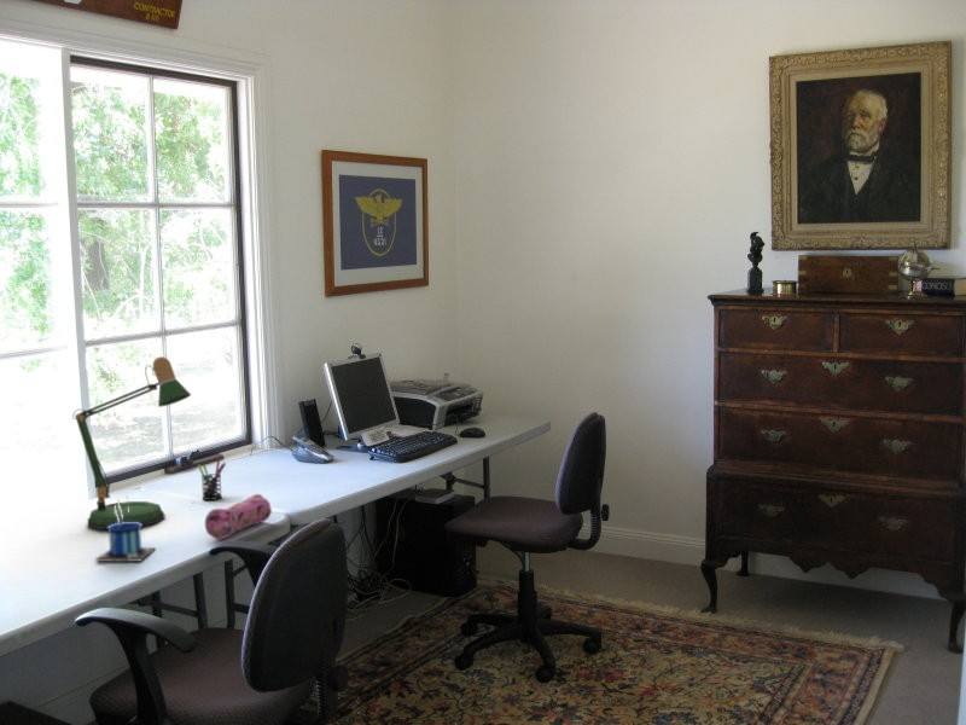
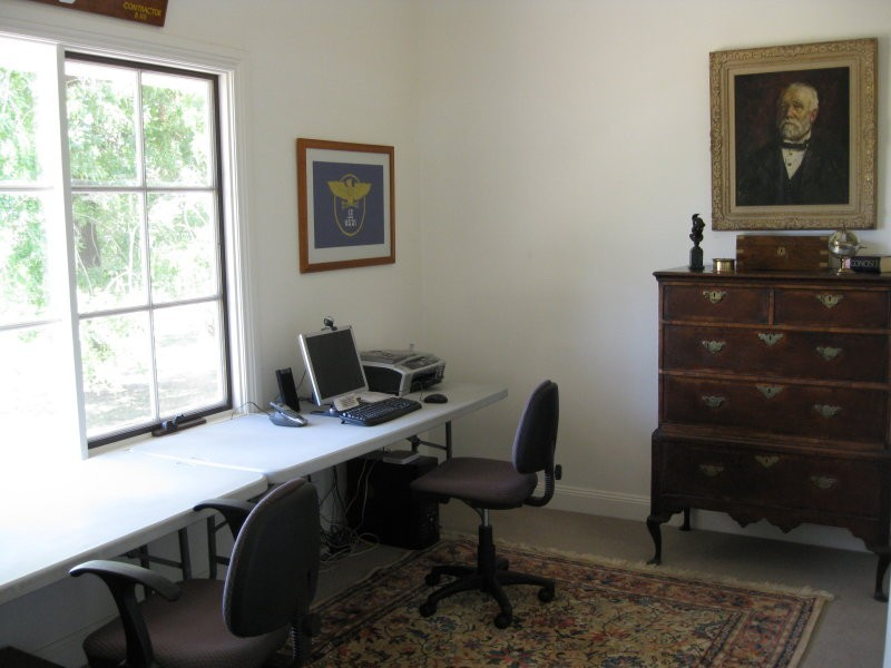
- mug (123, 523)
- pen holder (210, 477)
- pencil case (239, 515)
- desk lamp (158, 406)
